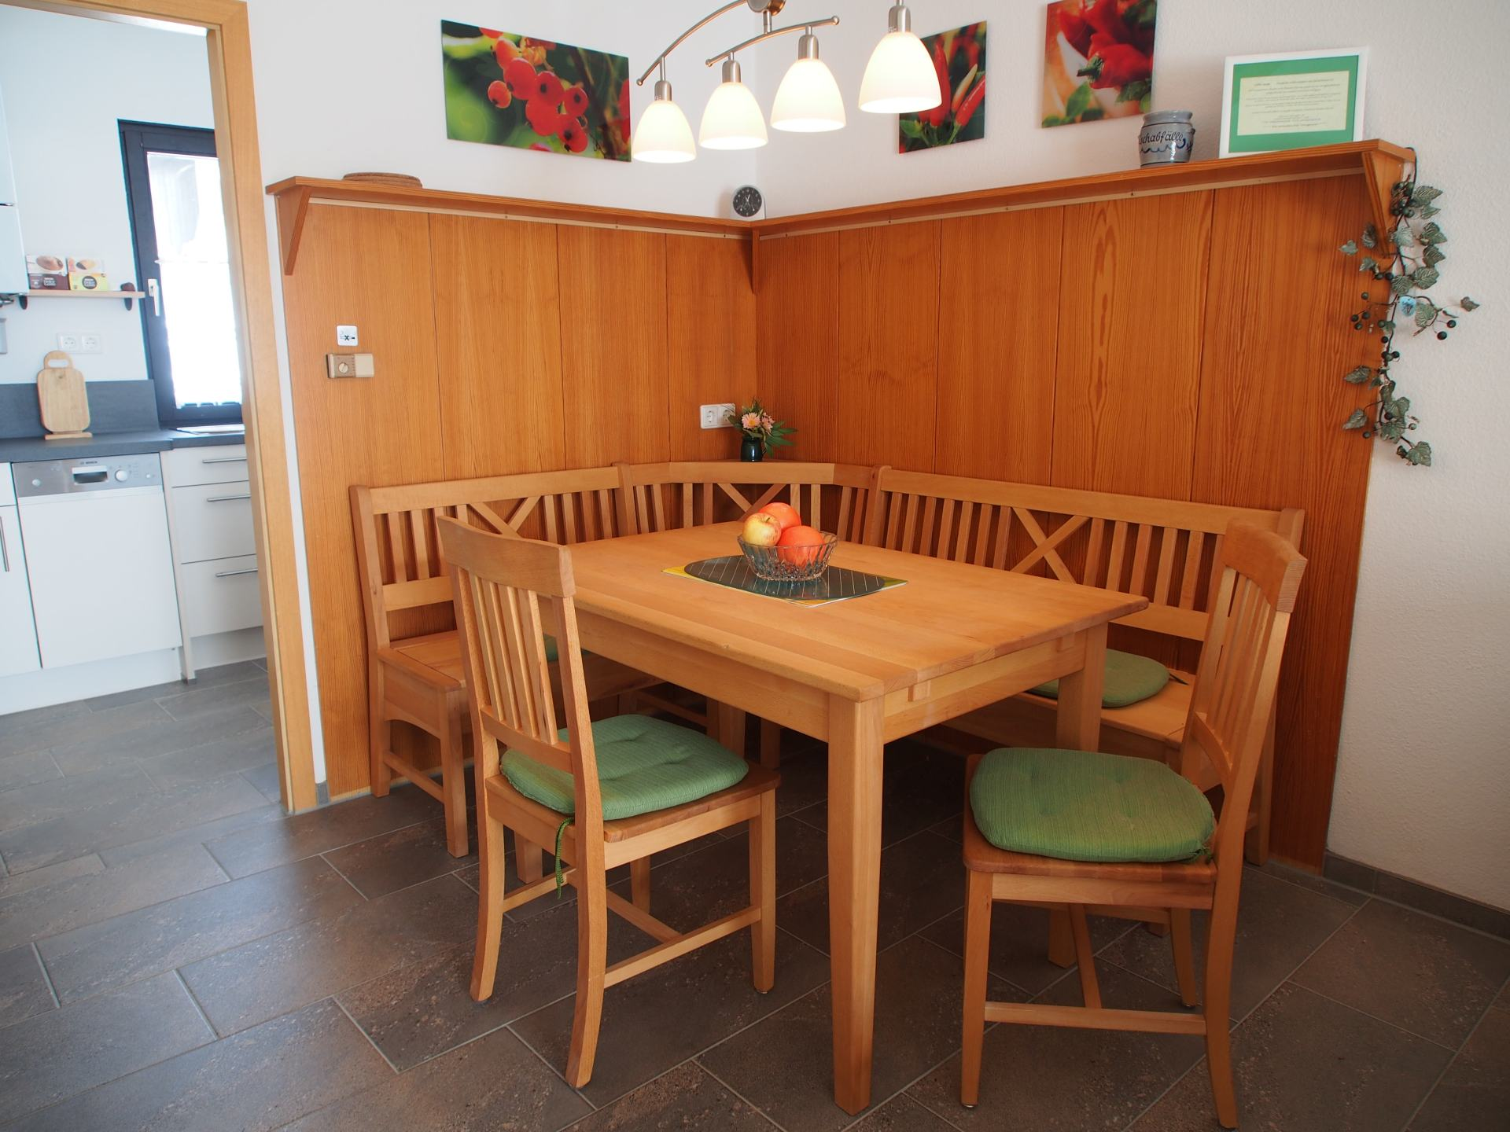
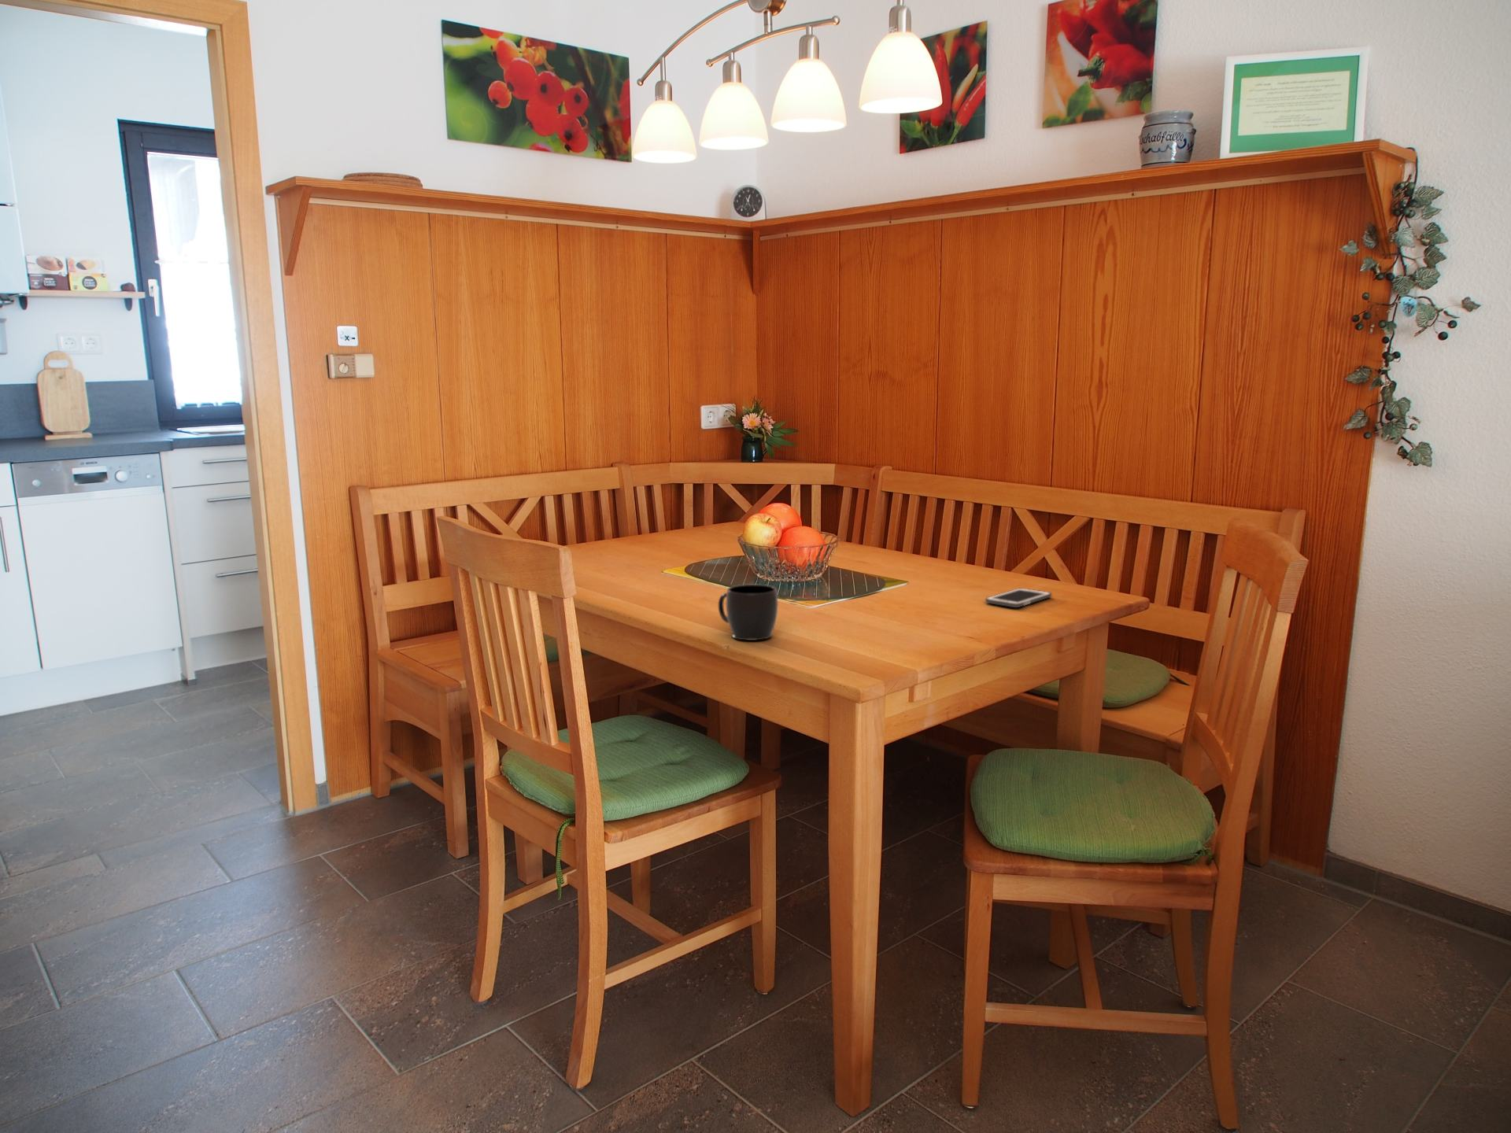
+ mug (747, 612)
+ cell phone (1018, 597)
